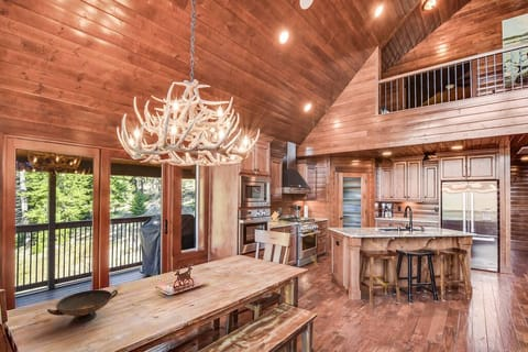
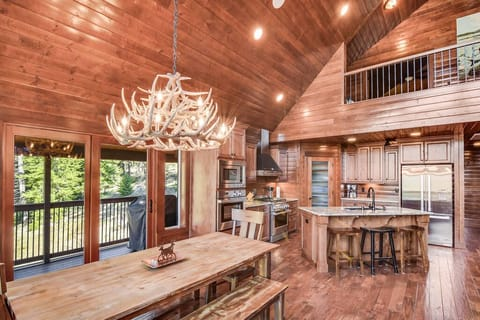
- decorative bowl (85, 308)
